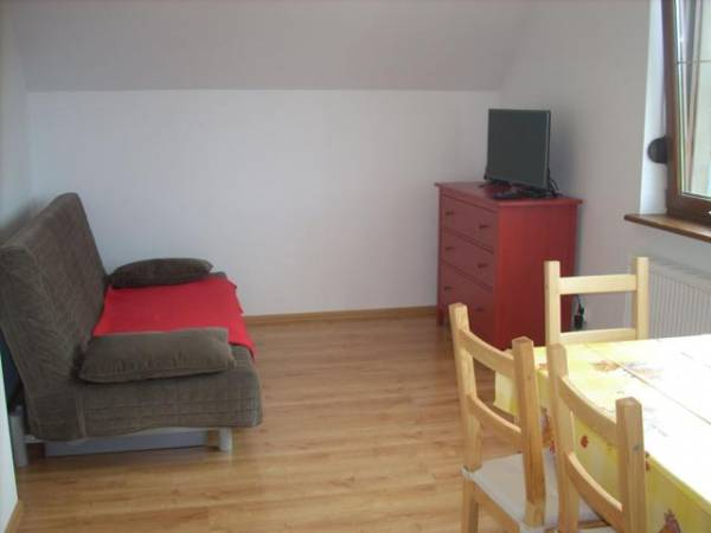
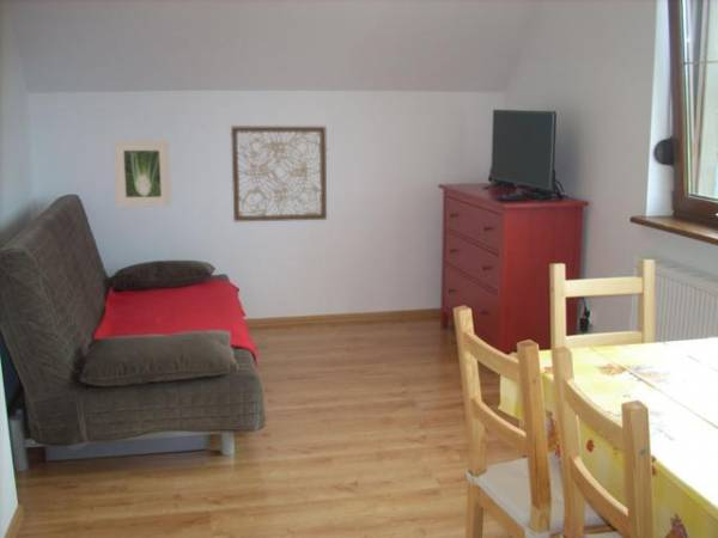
+ wall art (275, 173)
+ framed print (142, 173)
